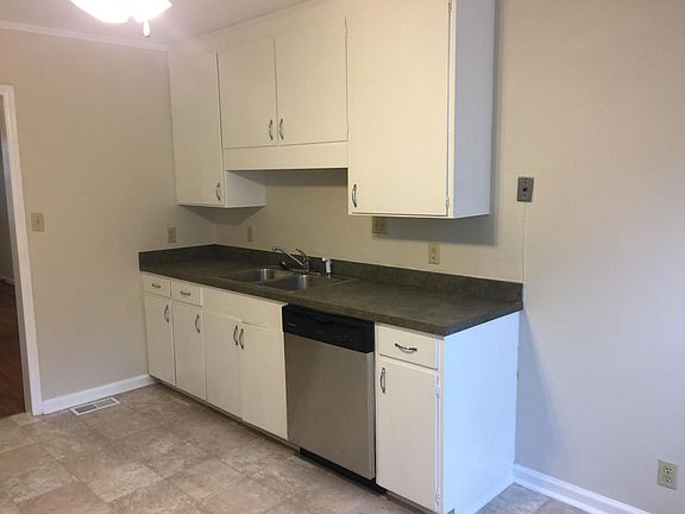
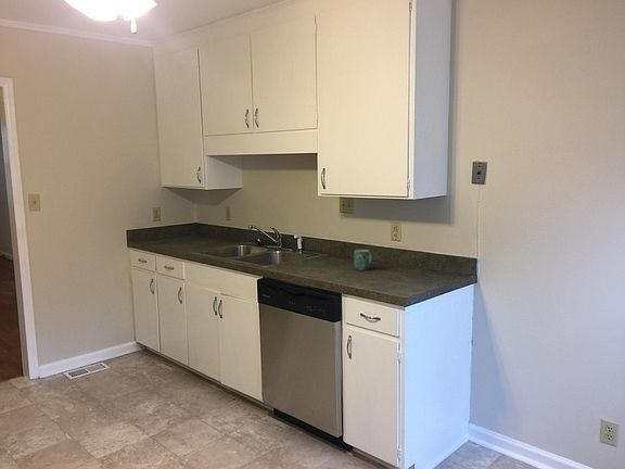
+ mug (363, 258)
